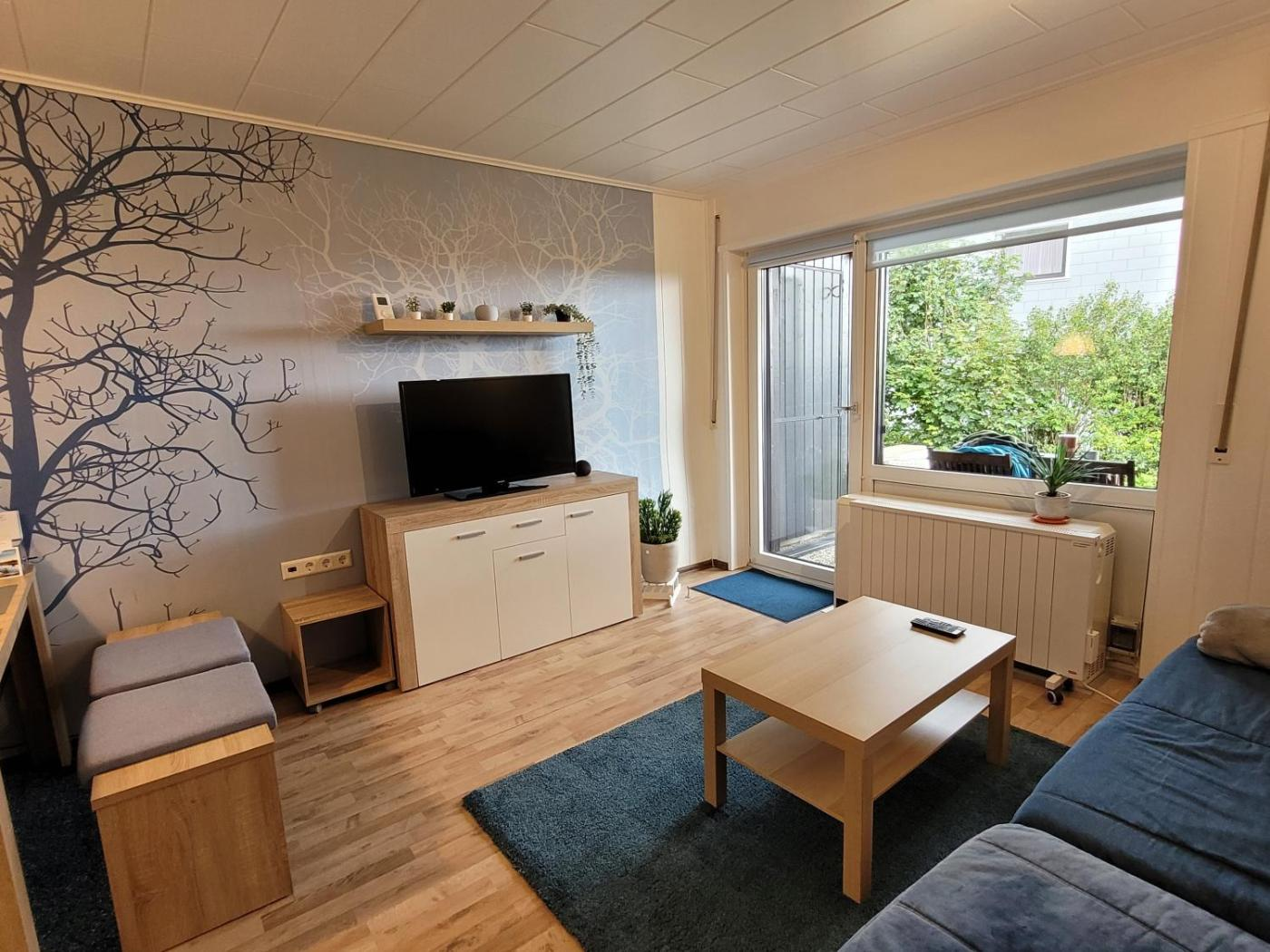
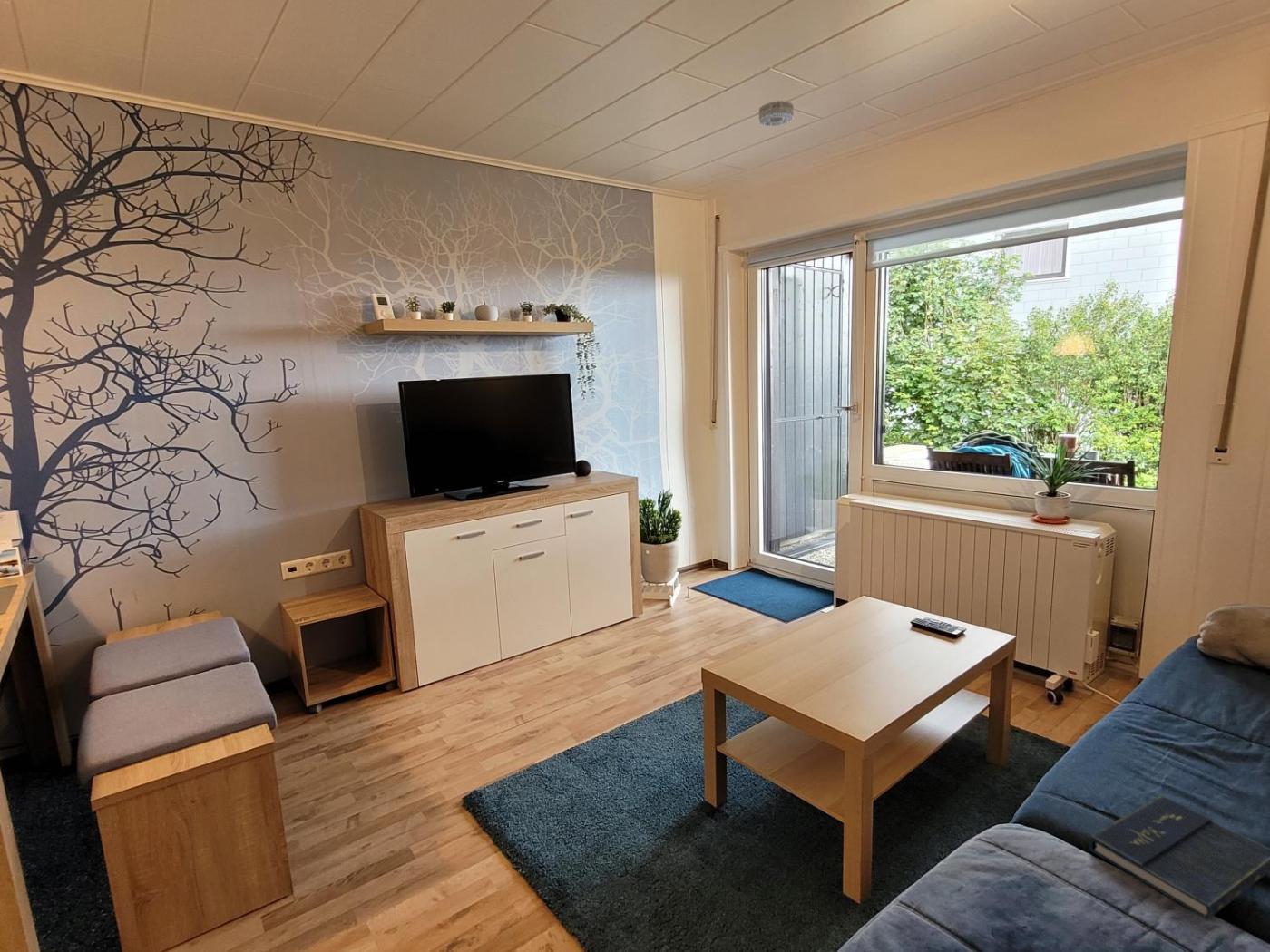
+ smoke detector (776, 112)
+ book (1196, 841)
